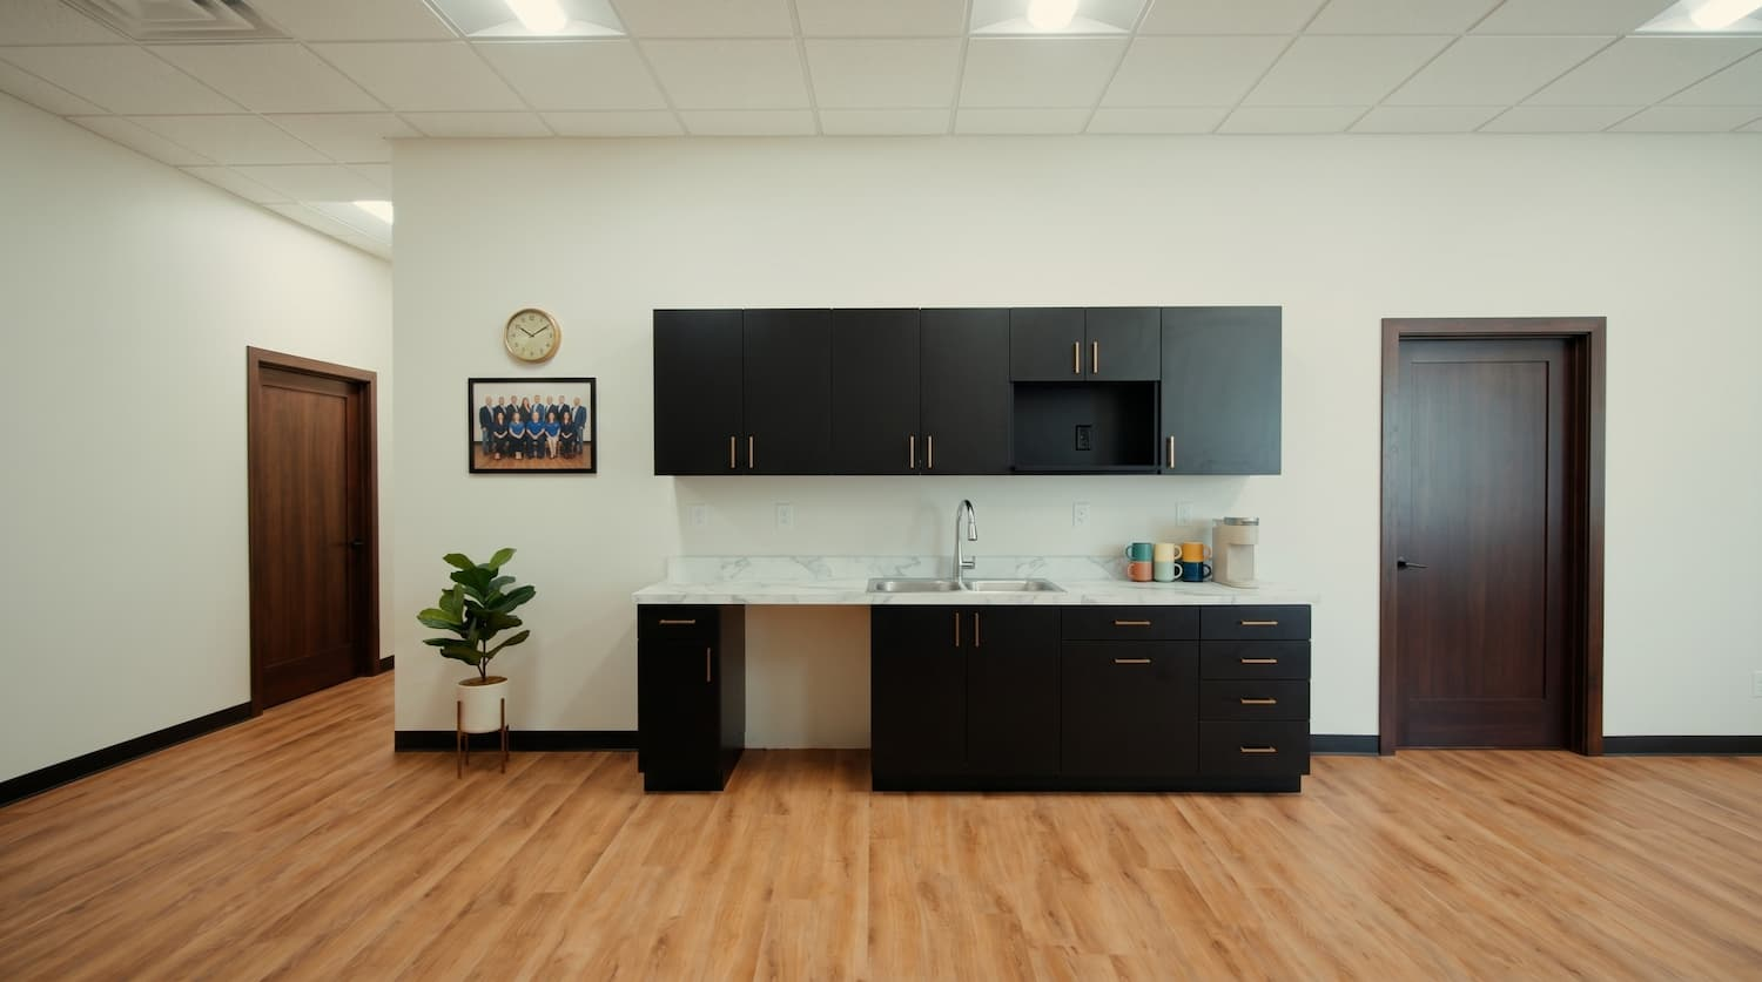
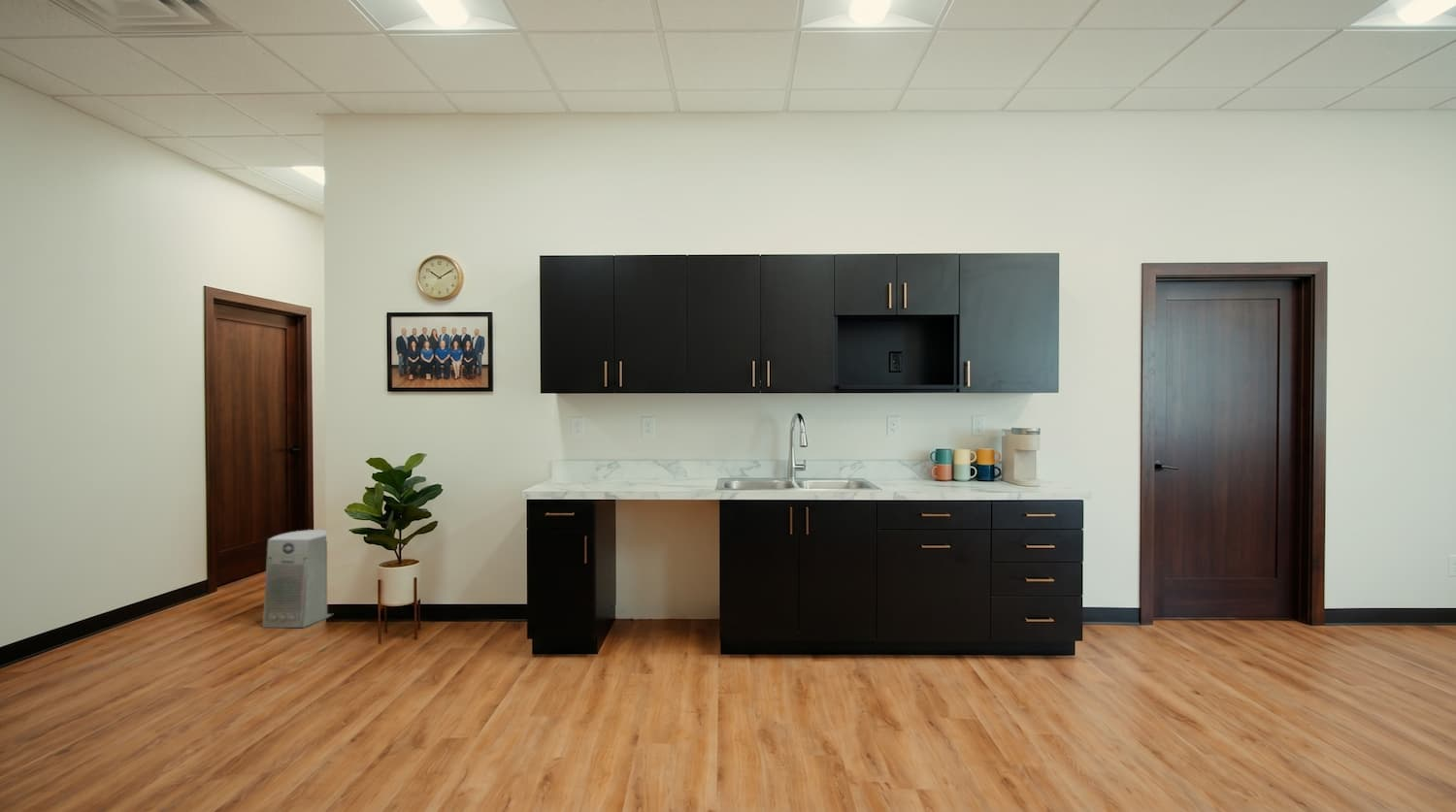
+ fan (304, 575)
